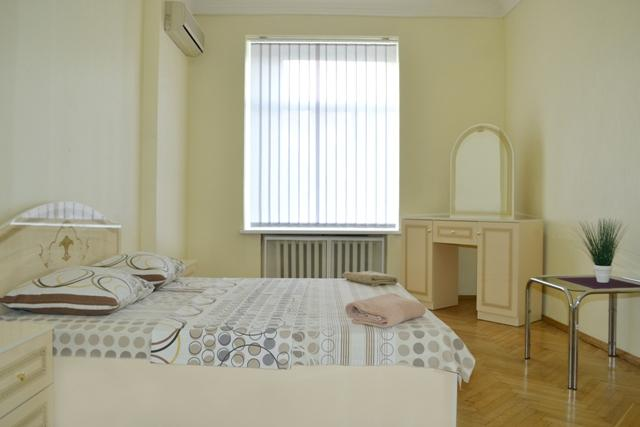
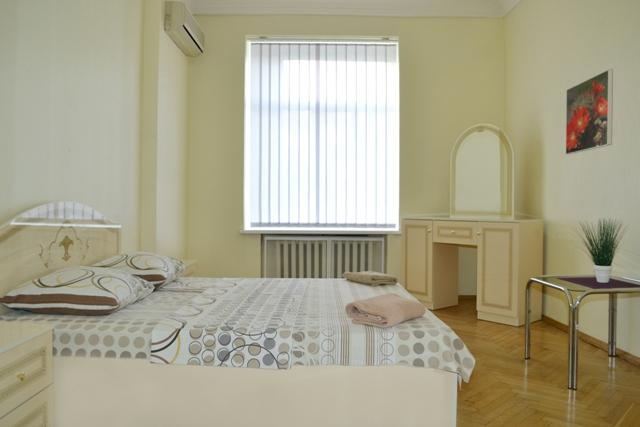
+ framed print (587, 115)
